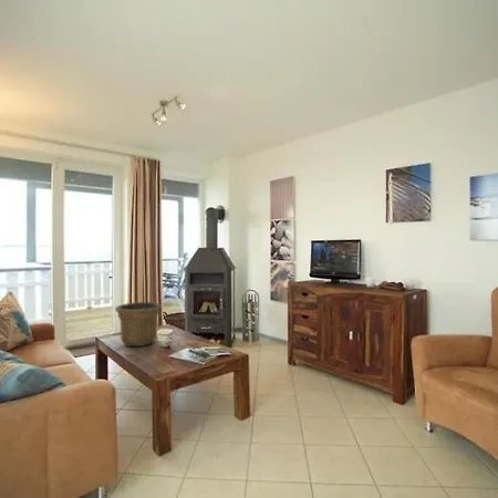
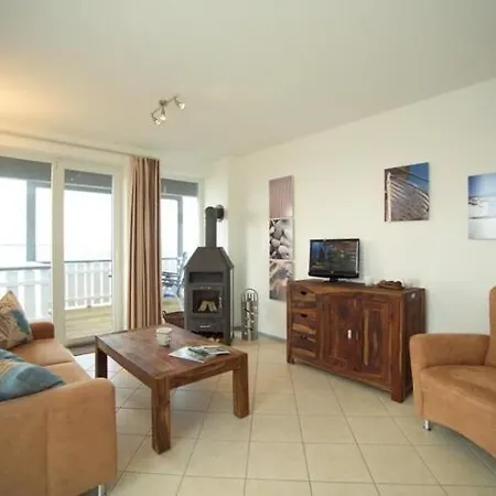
- flower pot (138, 324)
